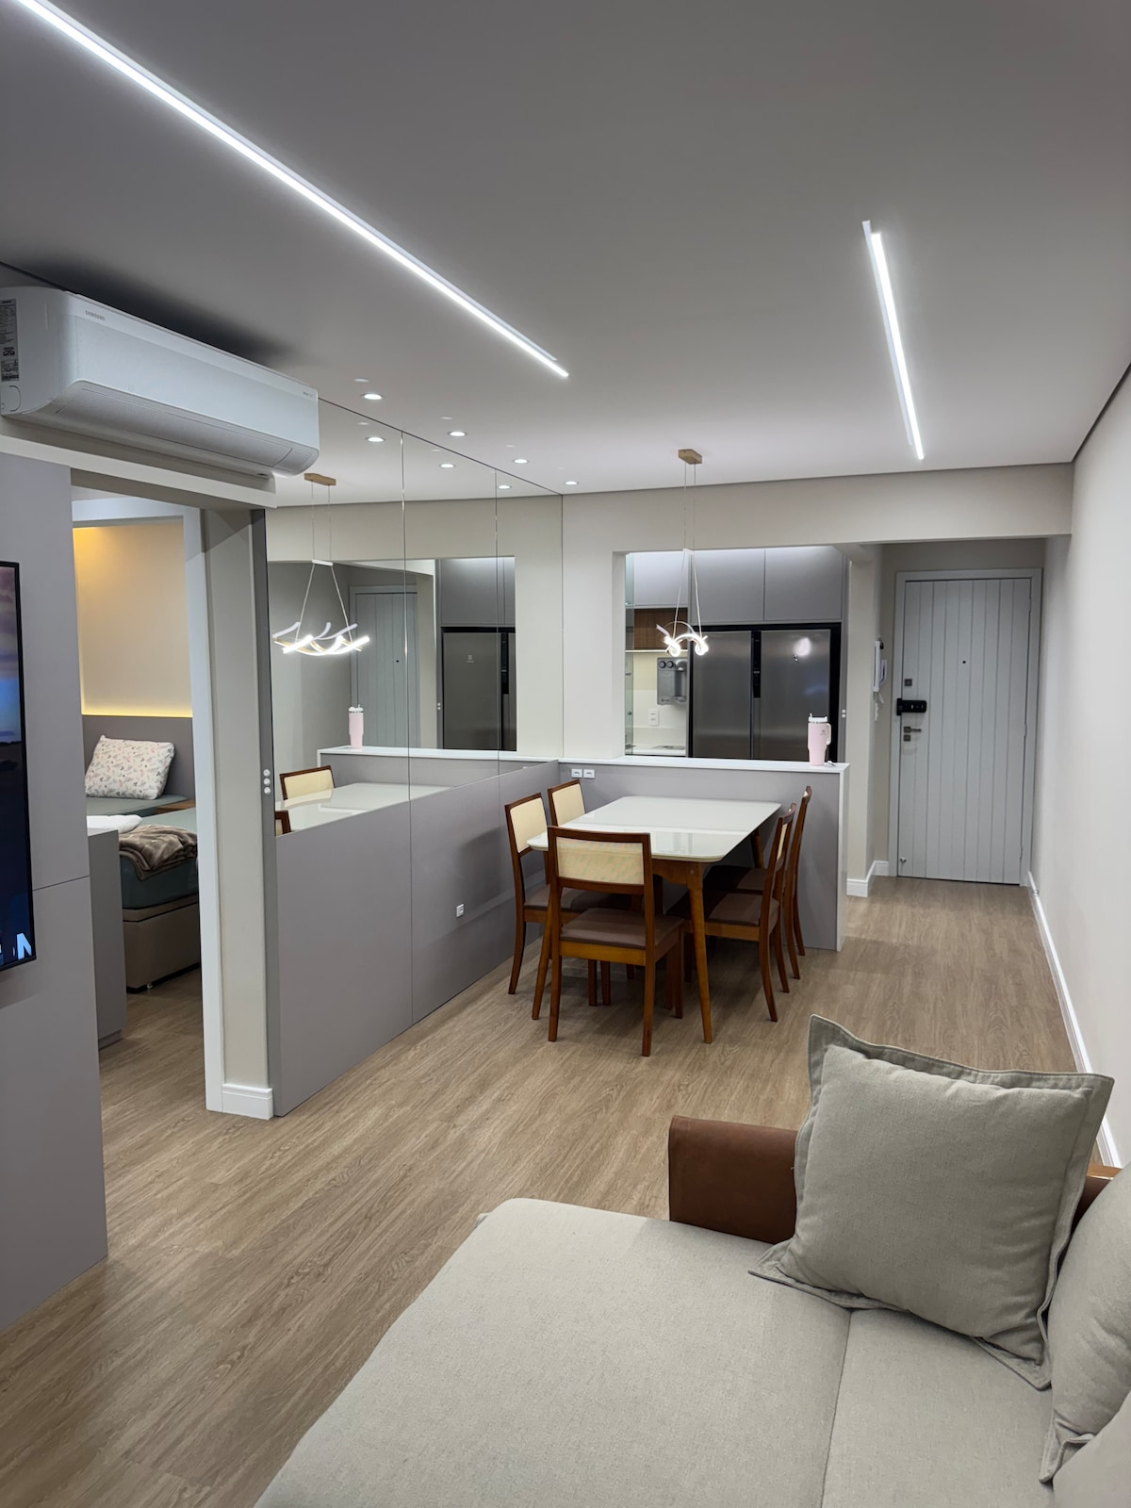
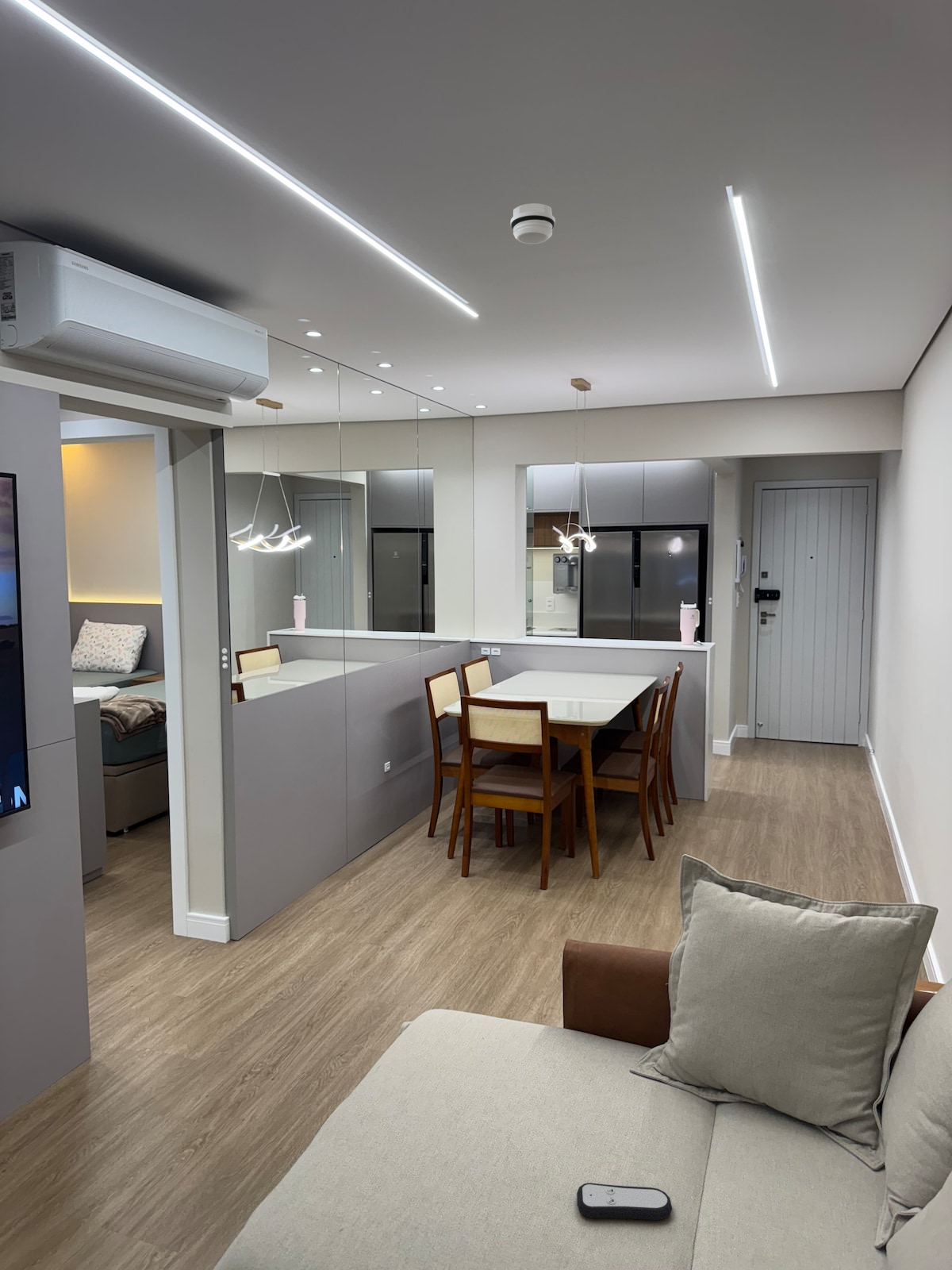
+ remote control (624, 1201)
+ smoke detector (532, 225)
